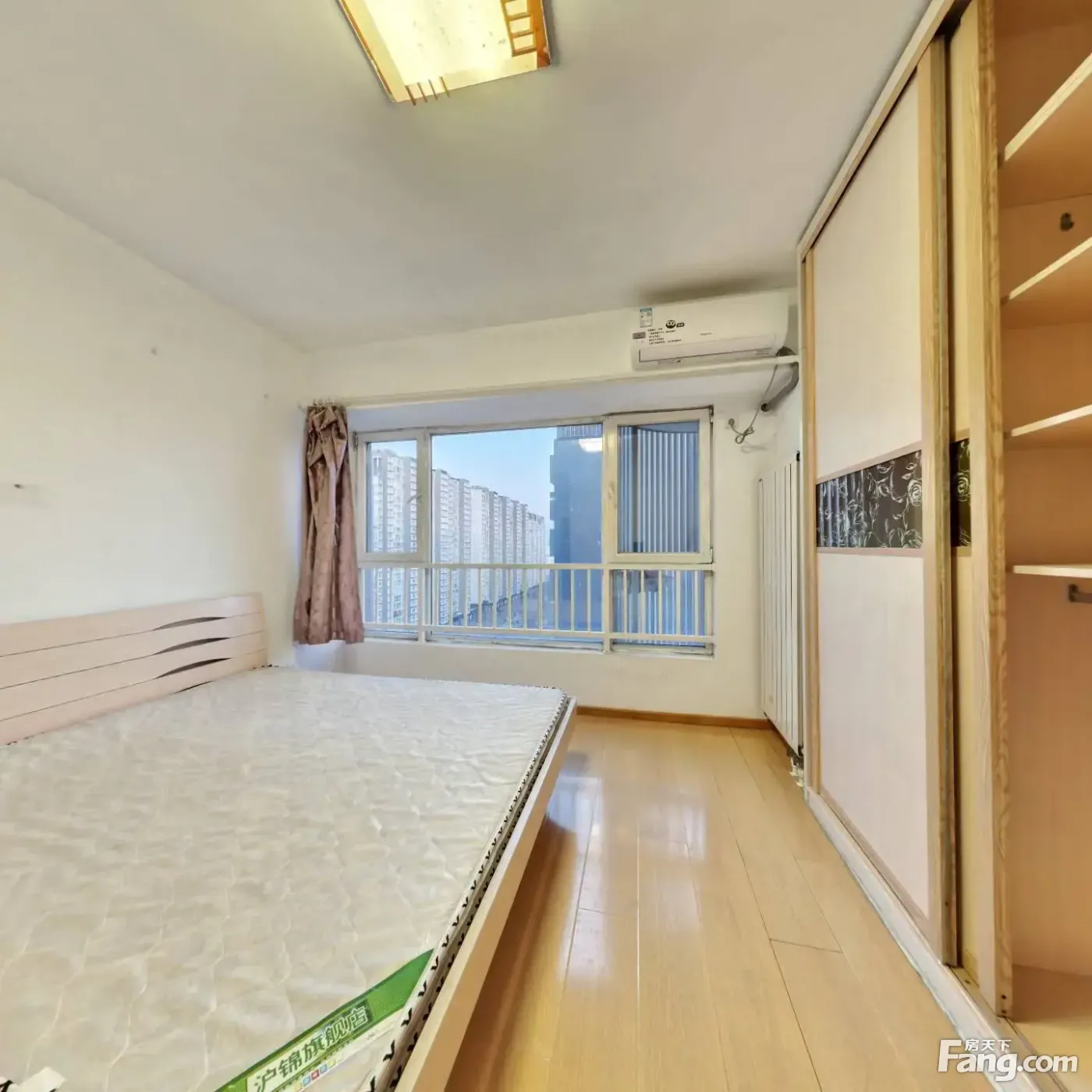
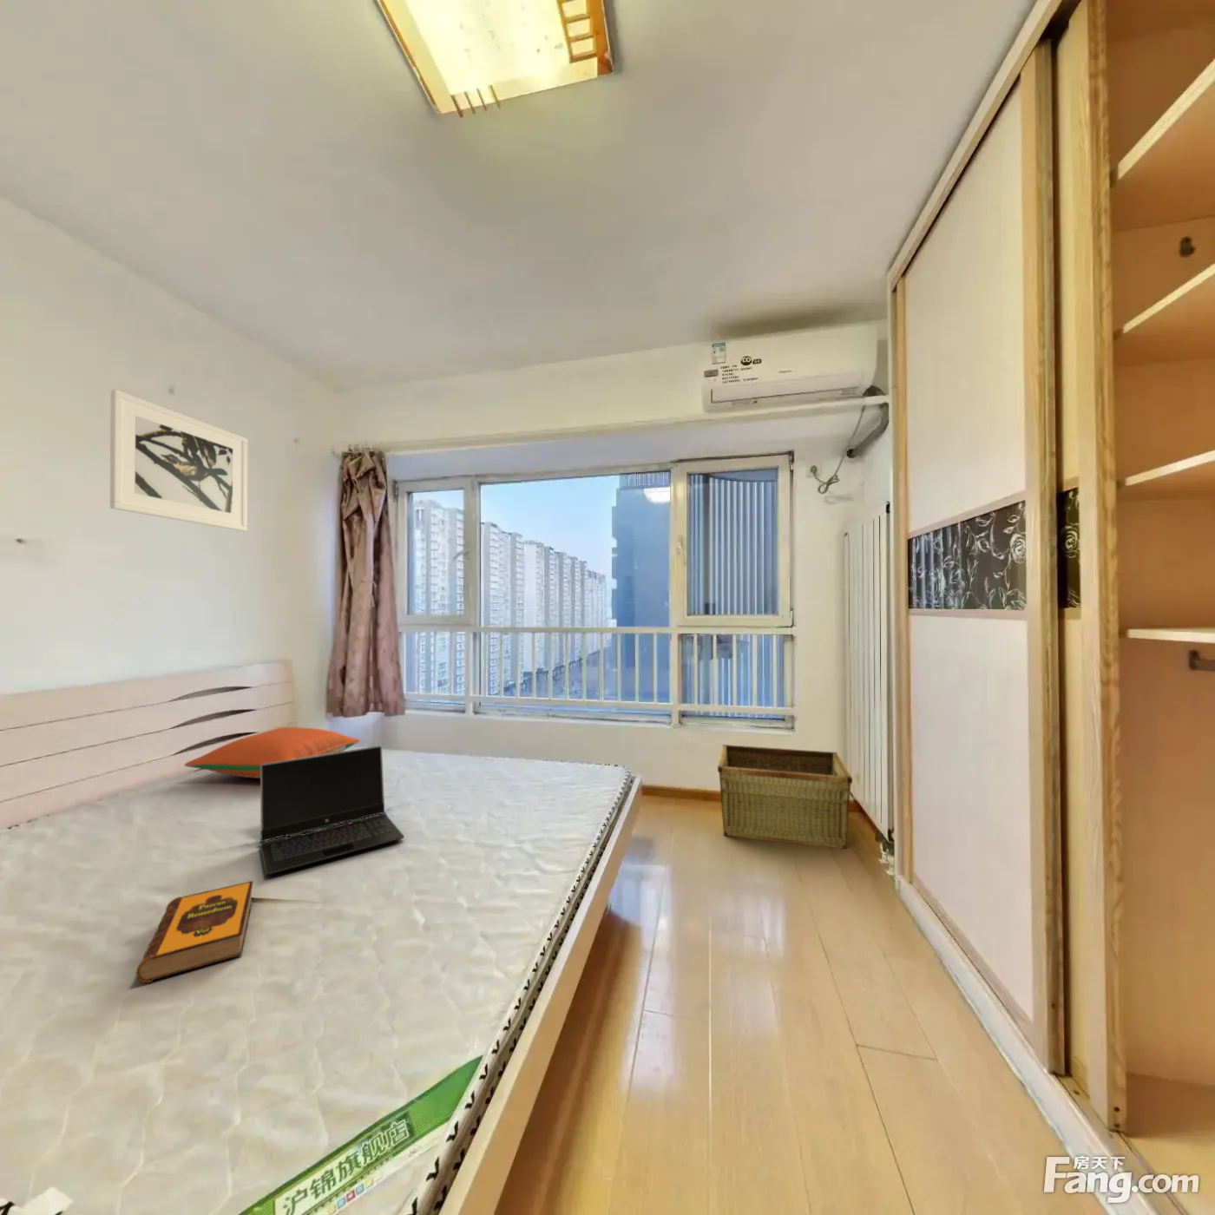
+ hamper (780, 791)
+ hardback book (201, 926)
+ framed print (187, 468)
+ laptop computer (332, 803)
+ pillow (279, 751)
